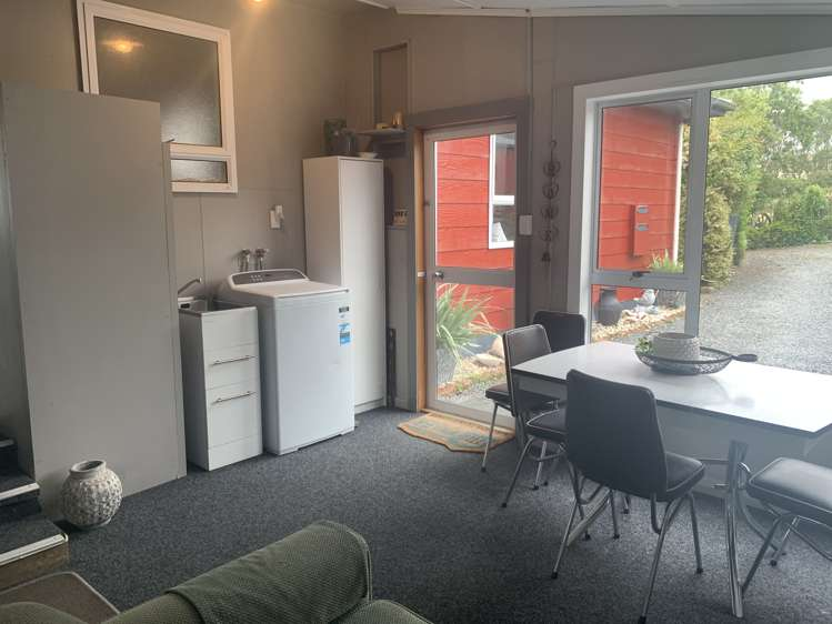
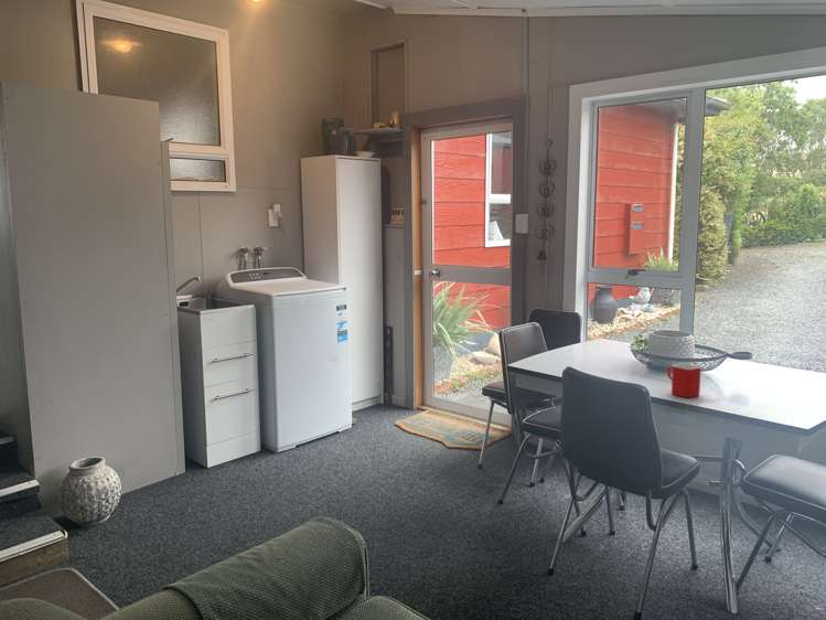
+ mug (682, 378)
